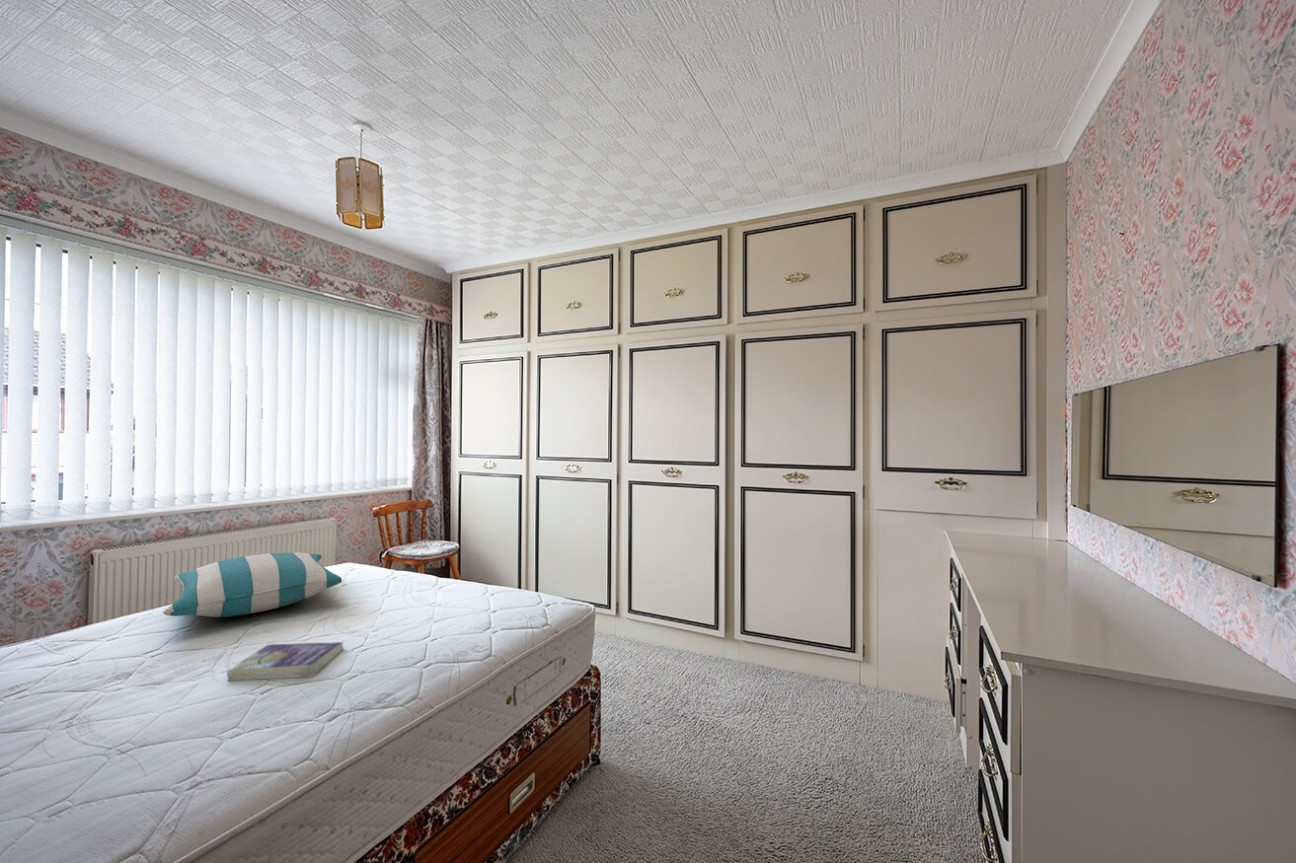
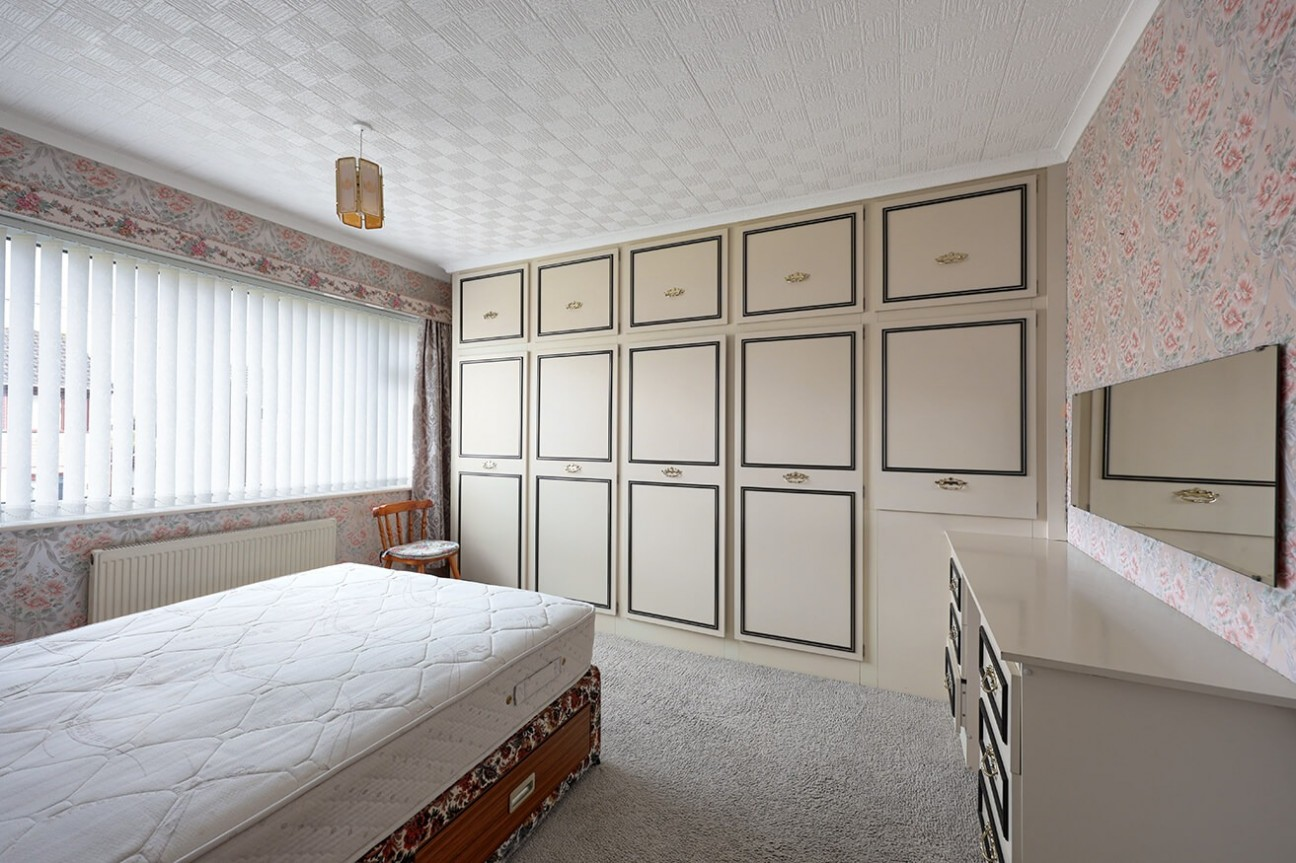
- pillow (256, 581)
- book (287, 658)
